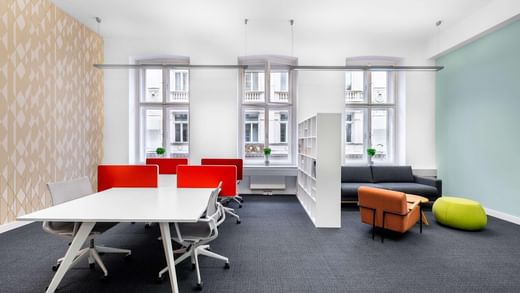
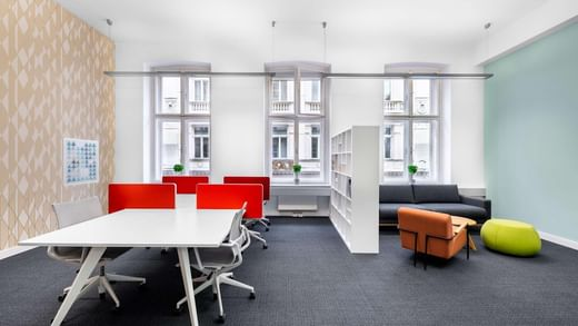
+ wall art (82, 161)
